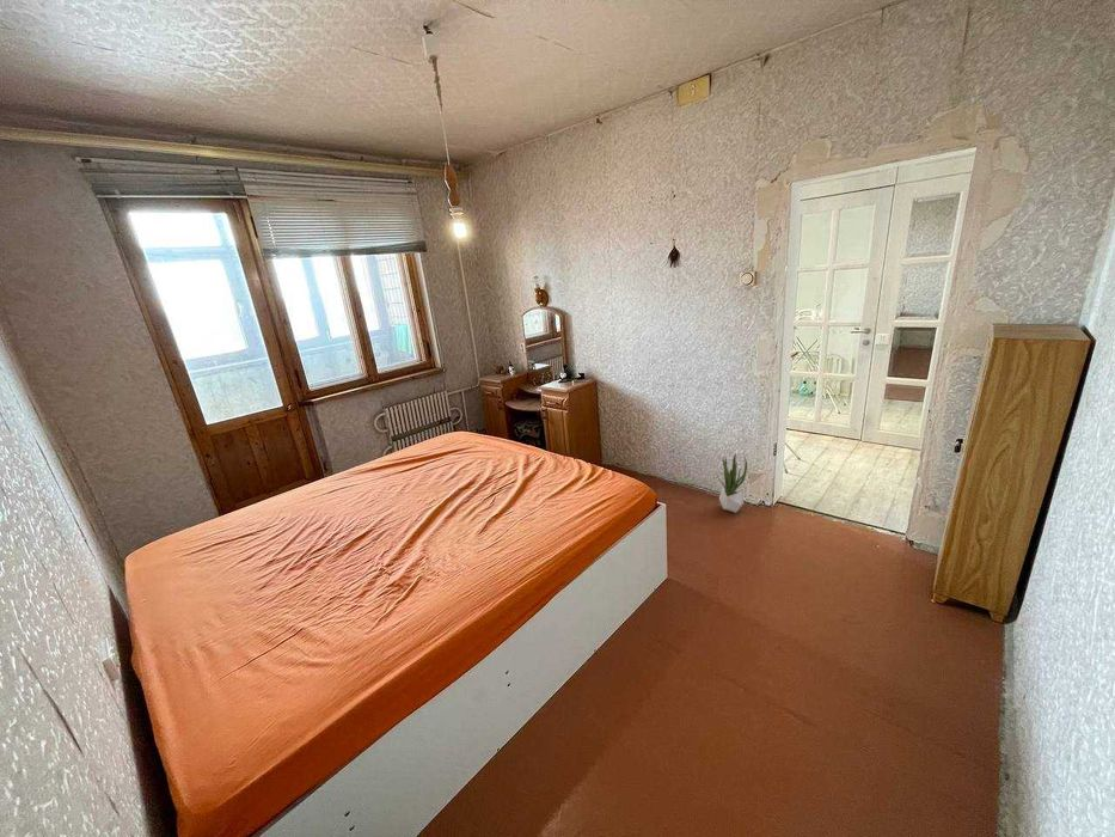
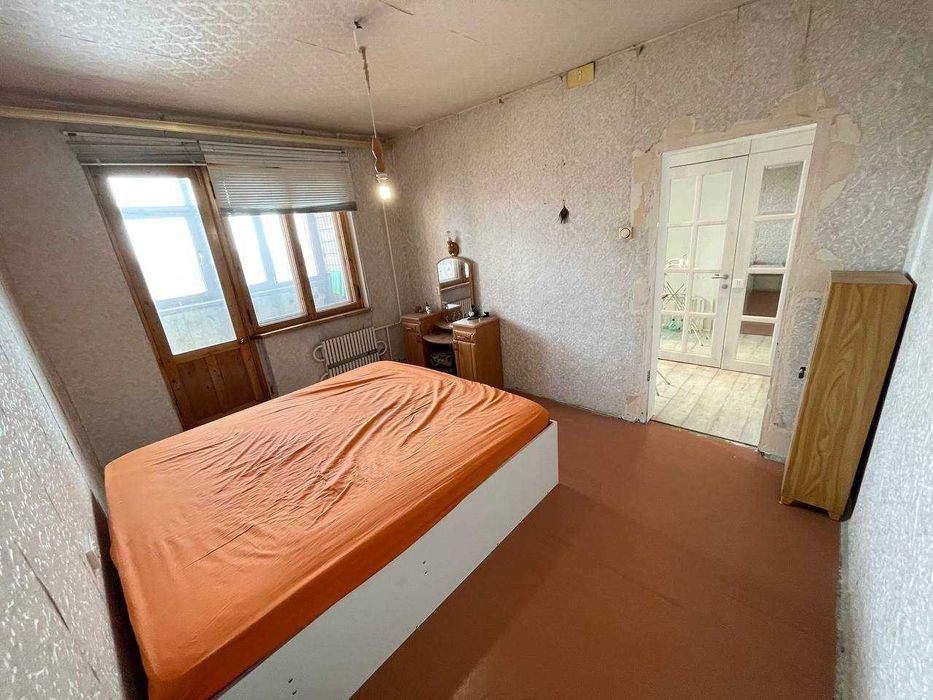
- potted plant (733, 482)
